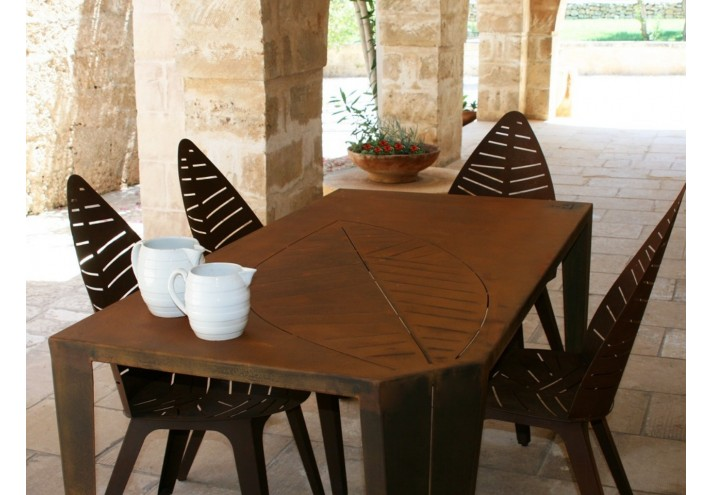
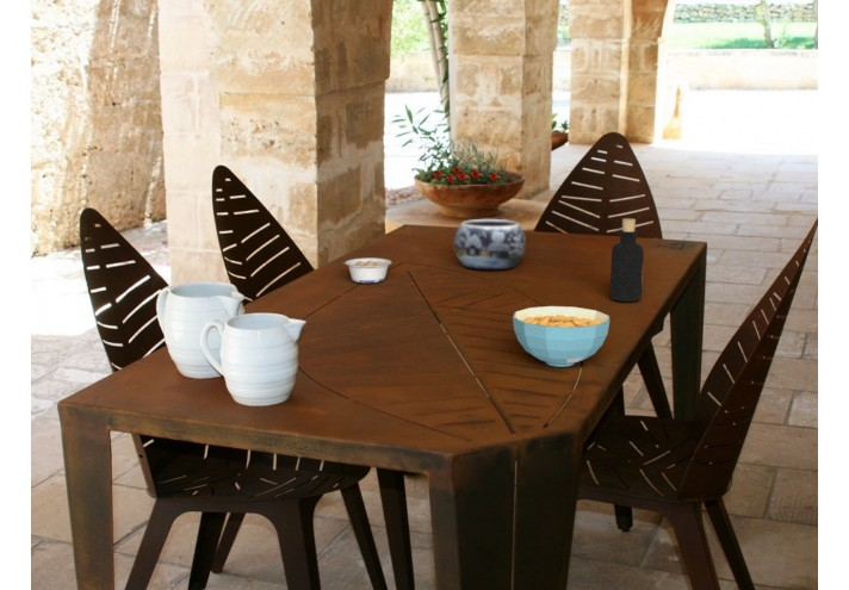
+ legume (367, 269)
+ bottle (627, 259)
+ decorative bowl (489, 243)
+ cereal bowl (560, 340)
